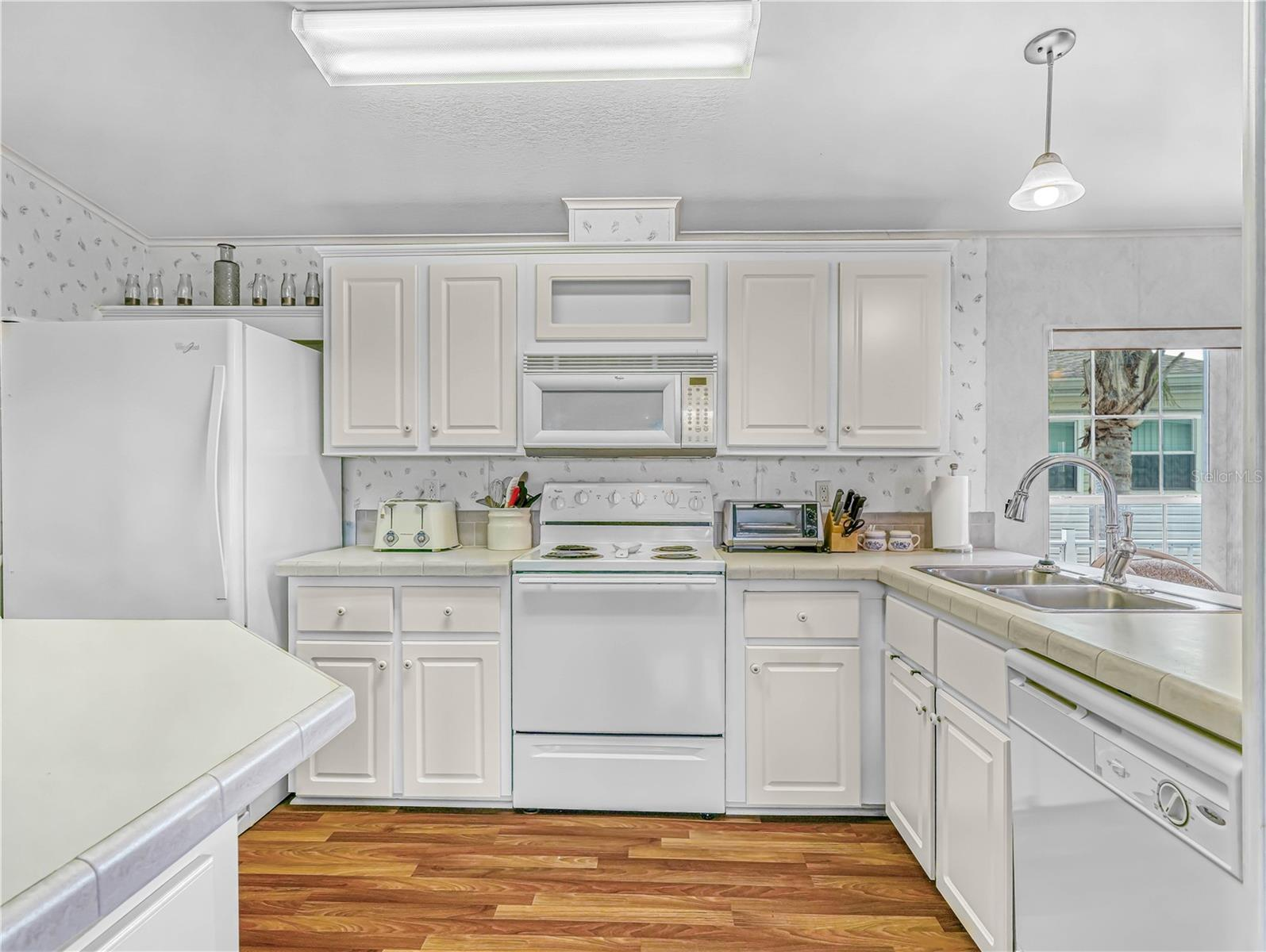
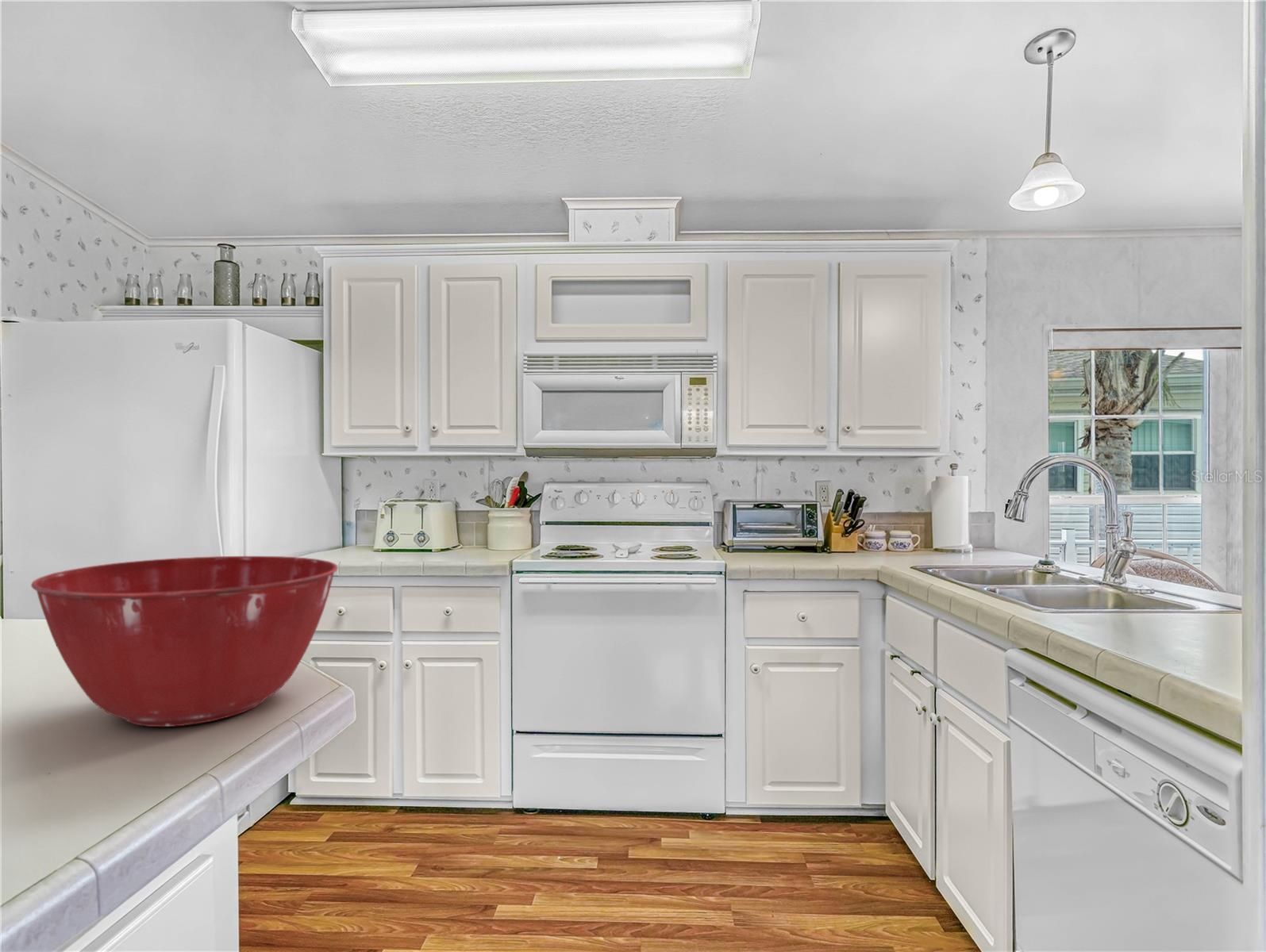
+ mixing bowl (199, 637)
